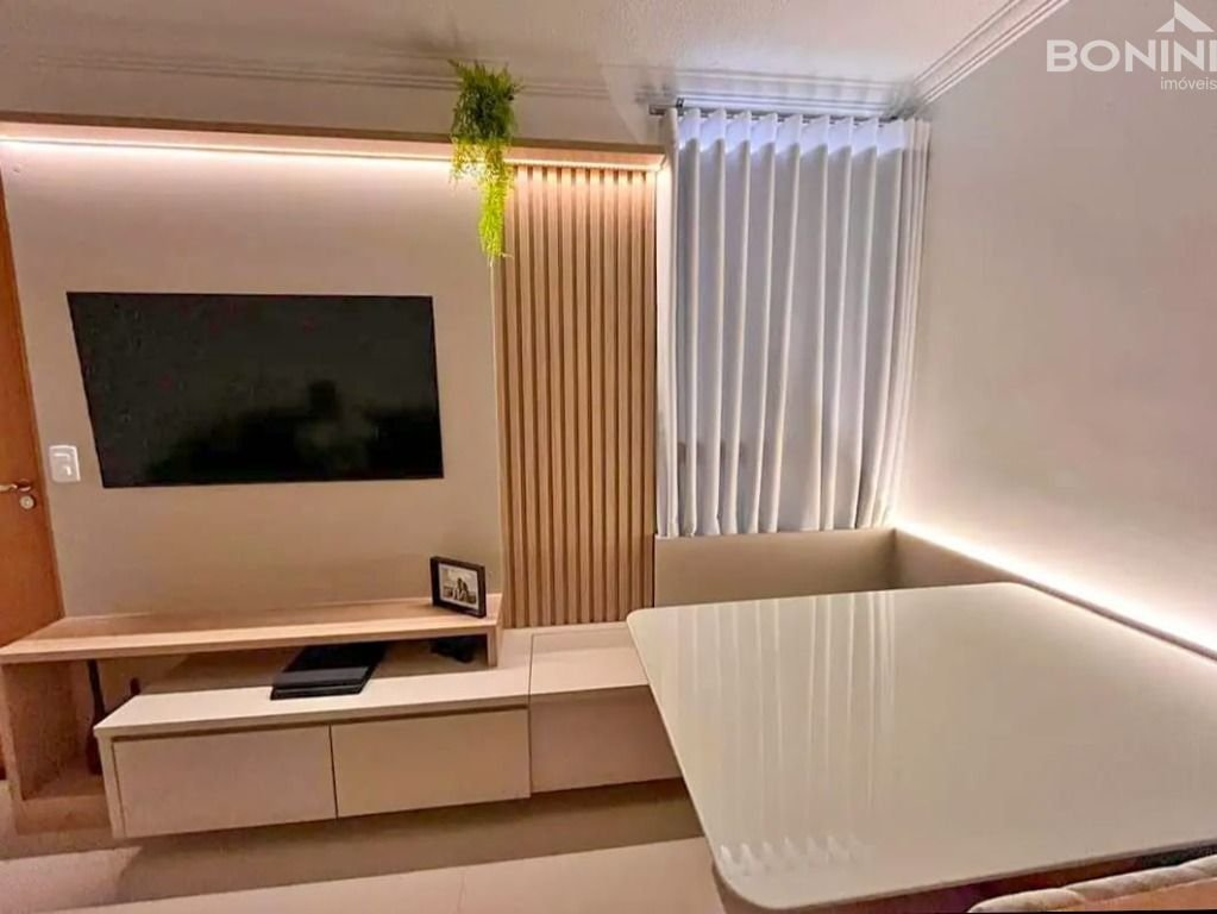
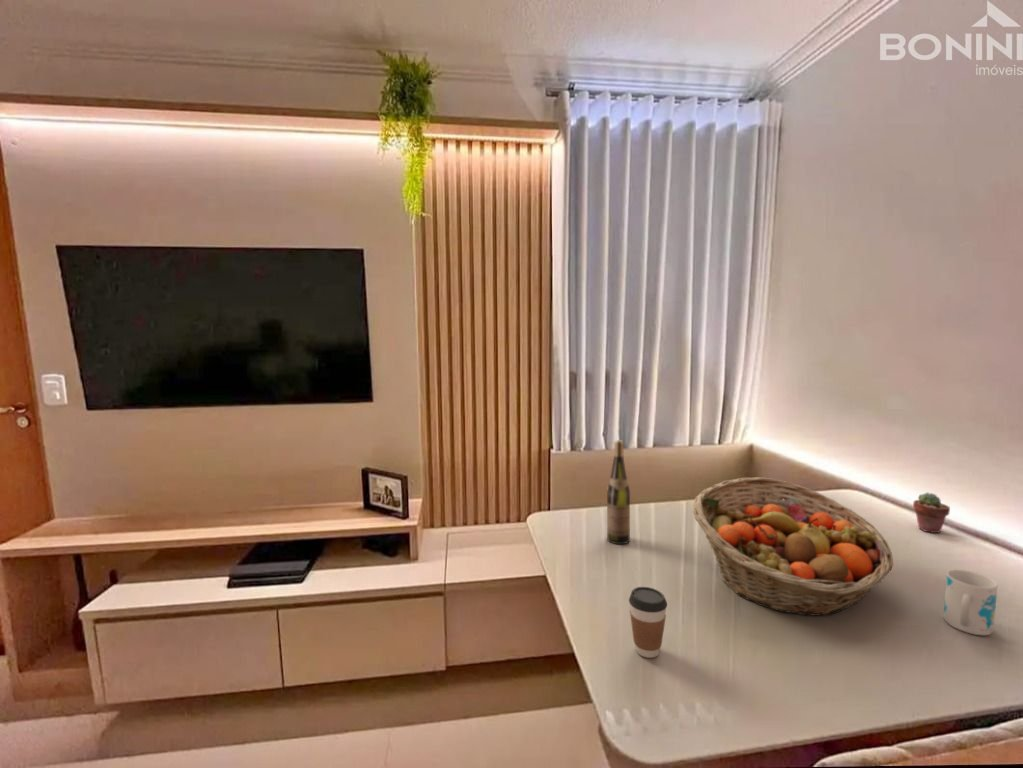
+ wine bottle (618, 491)
+ potted succulent (930, 511)
+ fruit basket (787, 539)
+ mug (968, 605)
+ coffee cup (647, 622)
